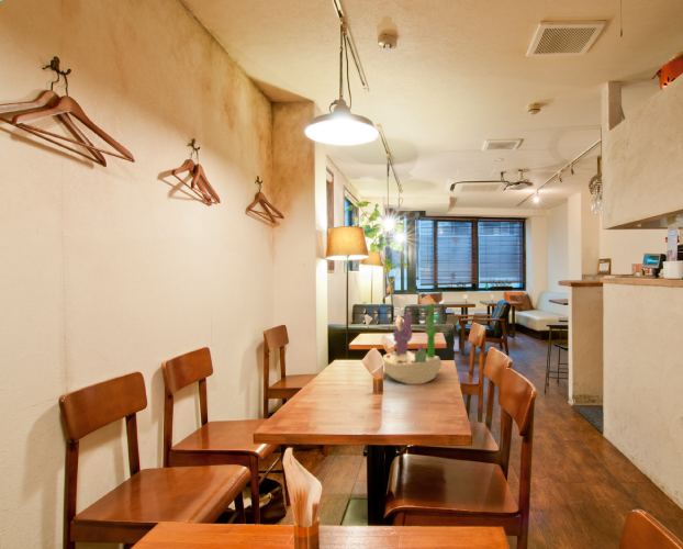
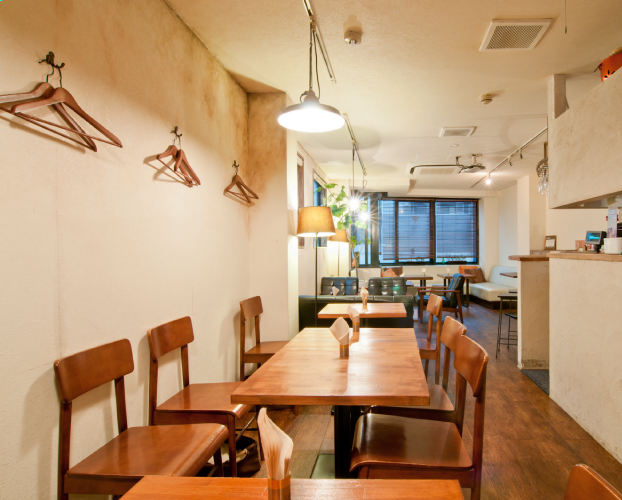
- succulent planter (410, 338)
